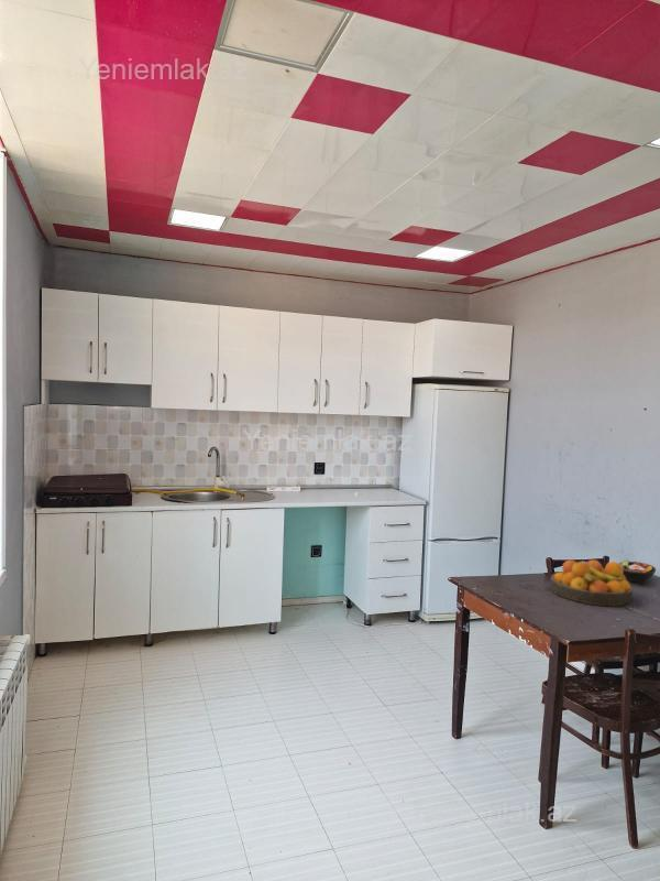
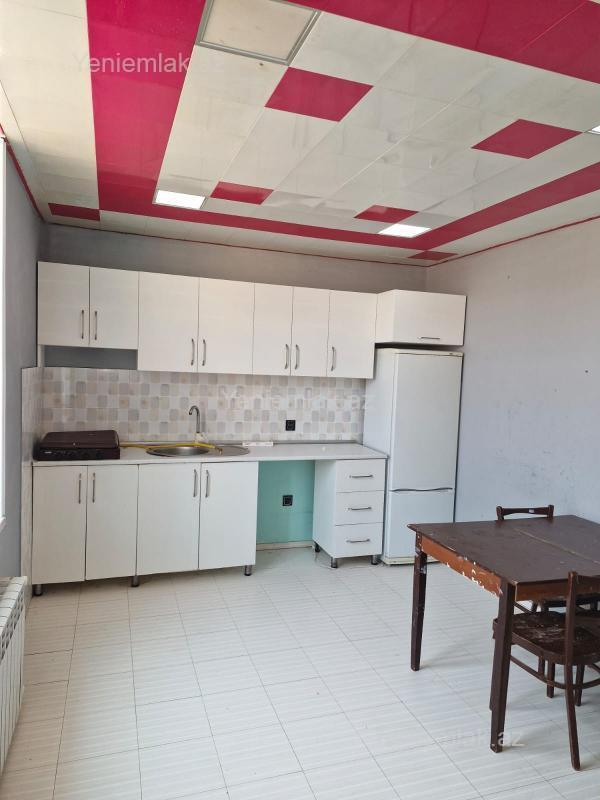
- fruit bowl (591, 577)
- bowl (636, 572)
